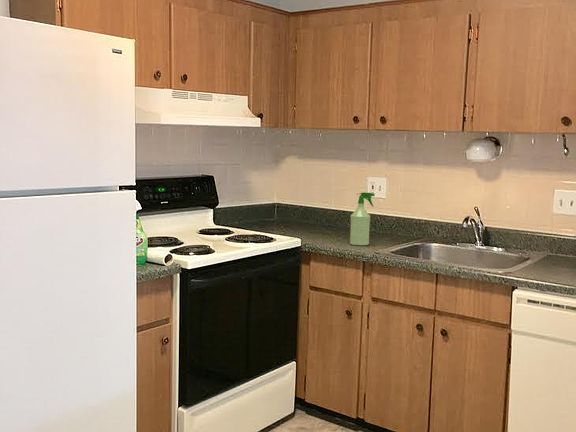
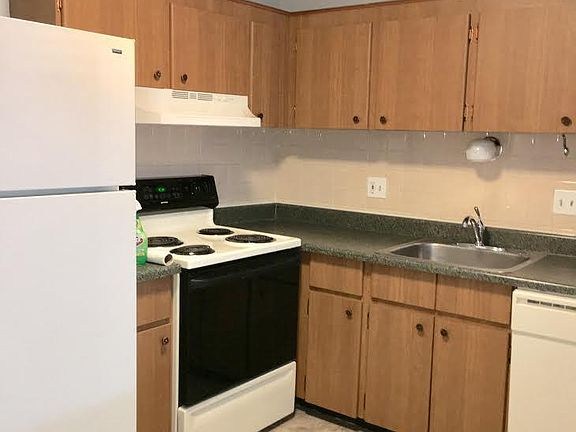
- spray bottle (360, 218)
